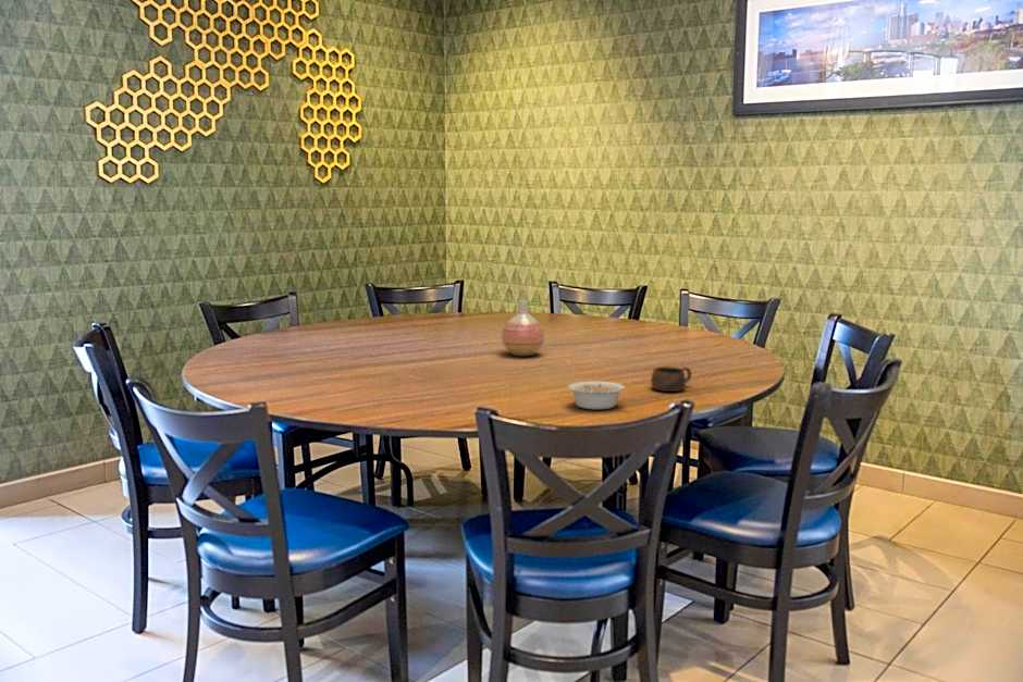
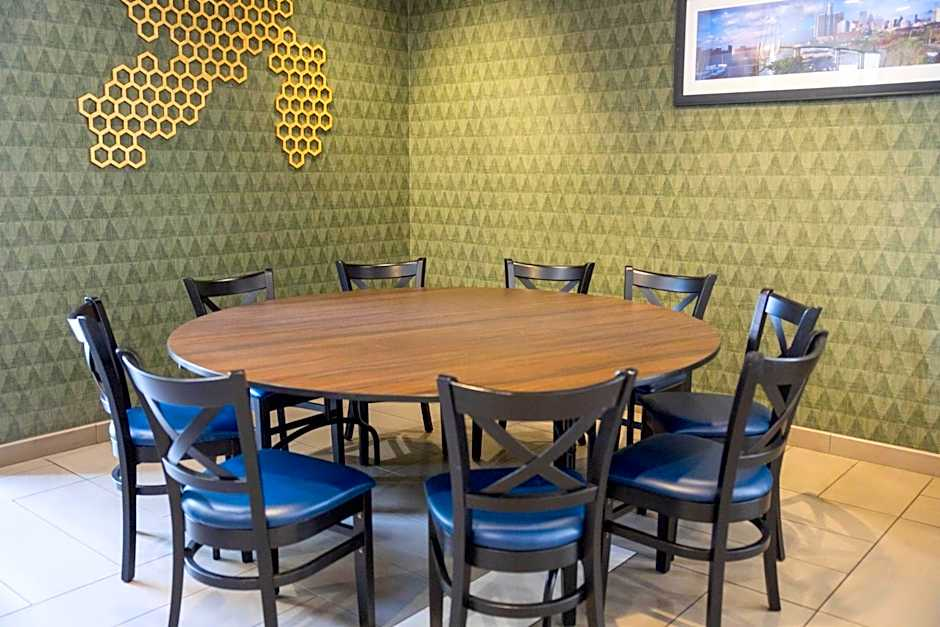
- vase (522, 327)
- cup (673, 379)
- legume (597, 394)
